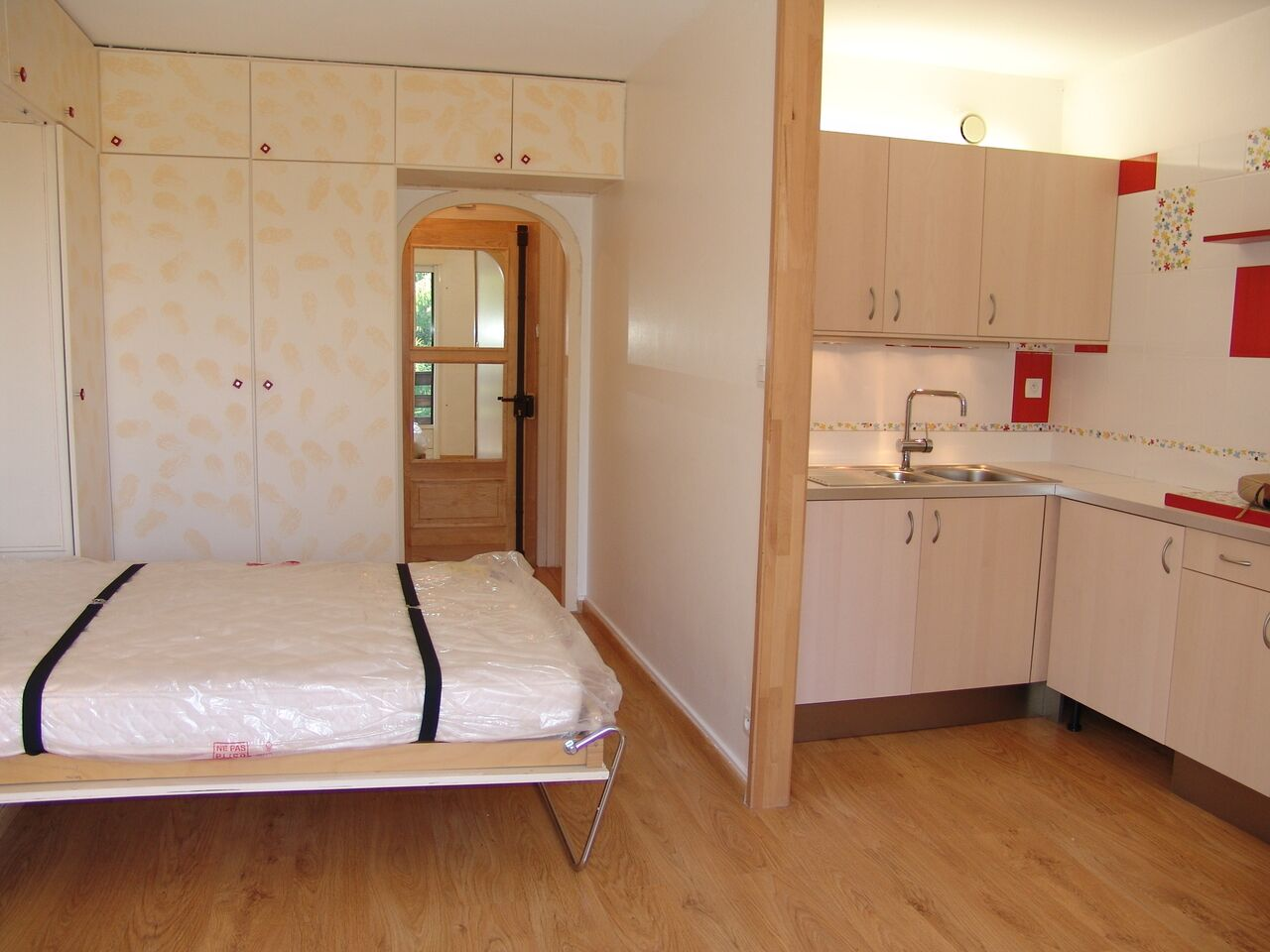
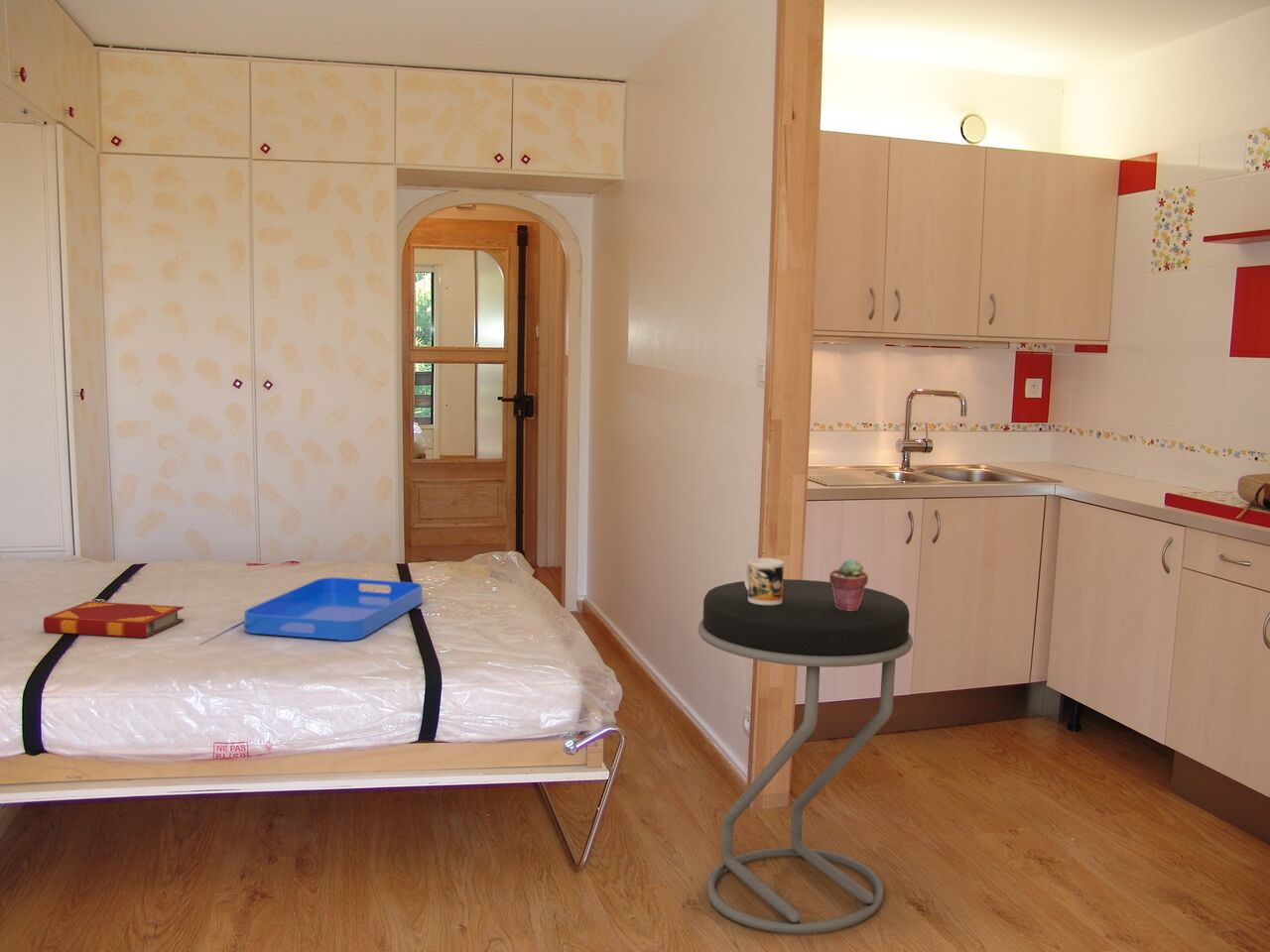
+ potted succulent (848, 582)
+ stool (799, 746)
+ hardback book (115, 619)
+ mug (761, 578)
+ serving tray (338, 606)
